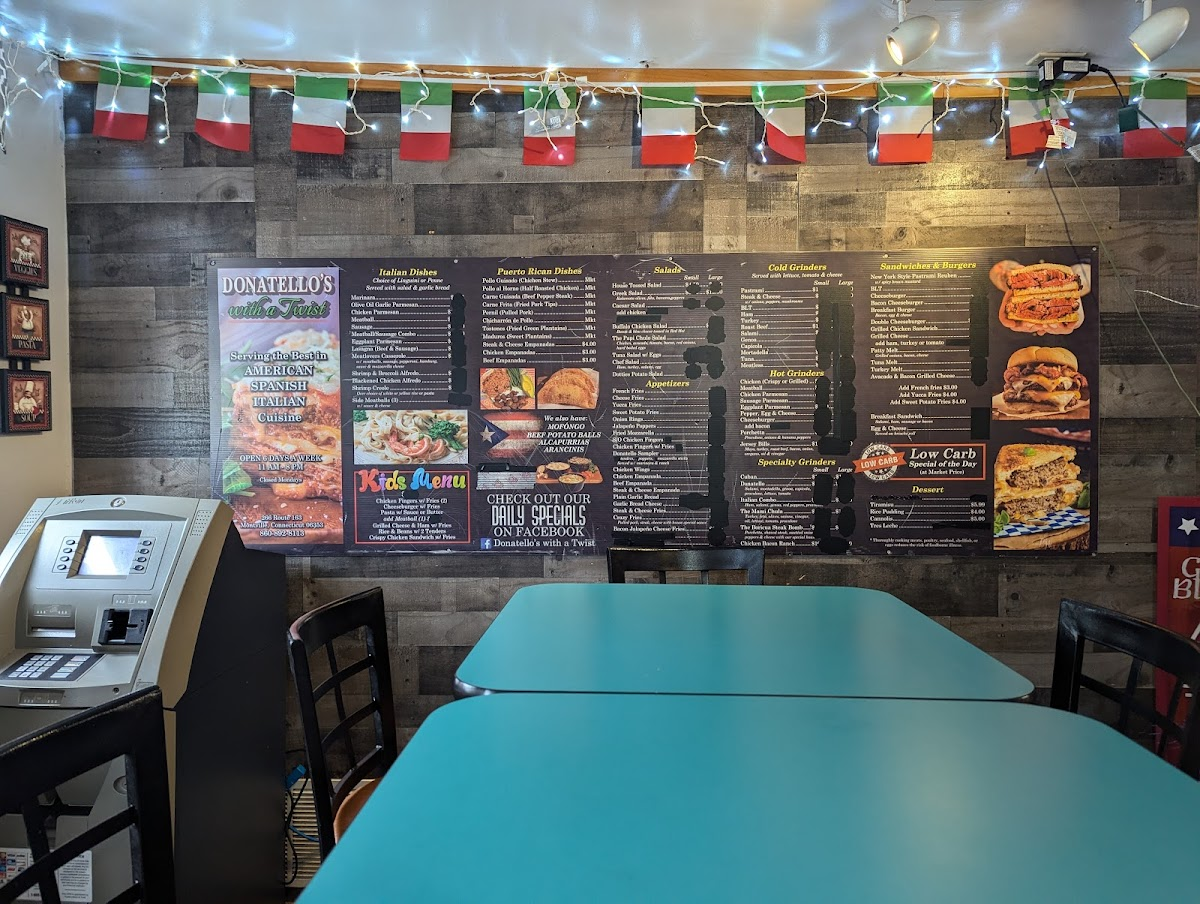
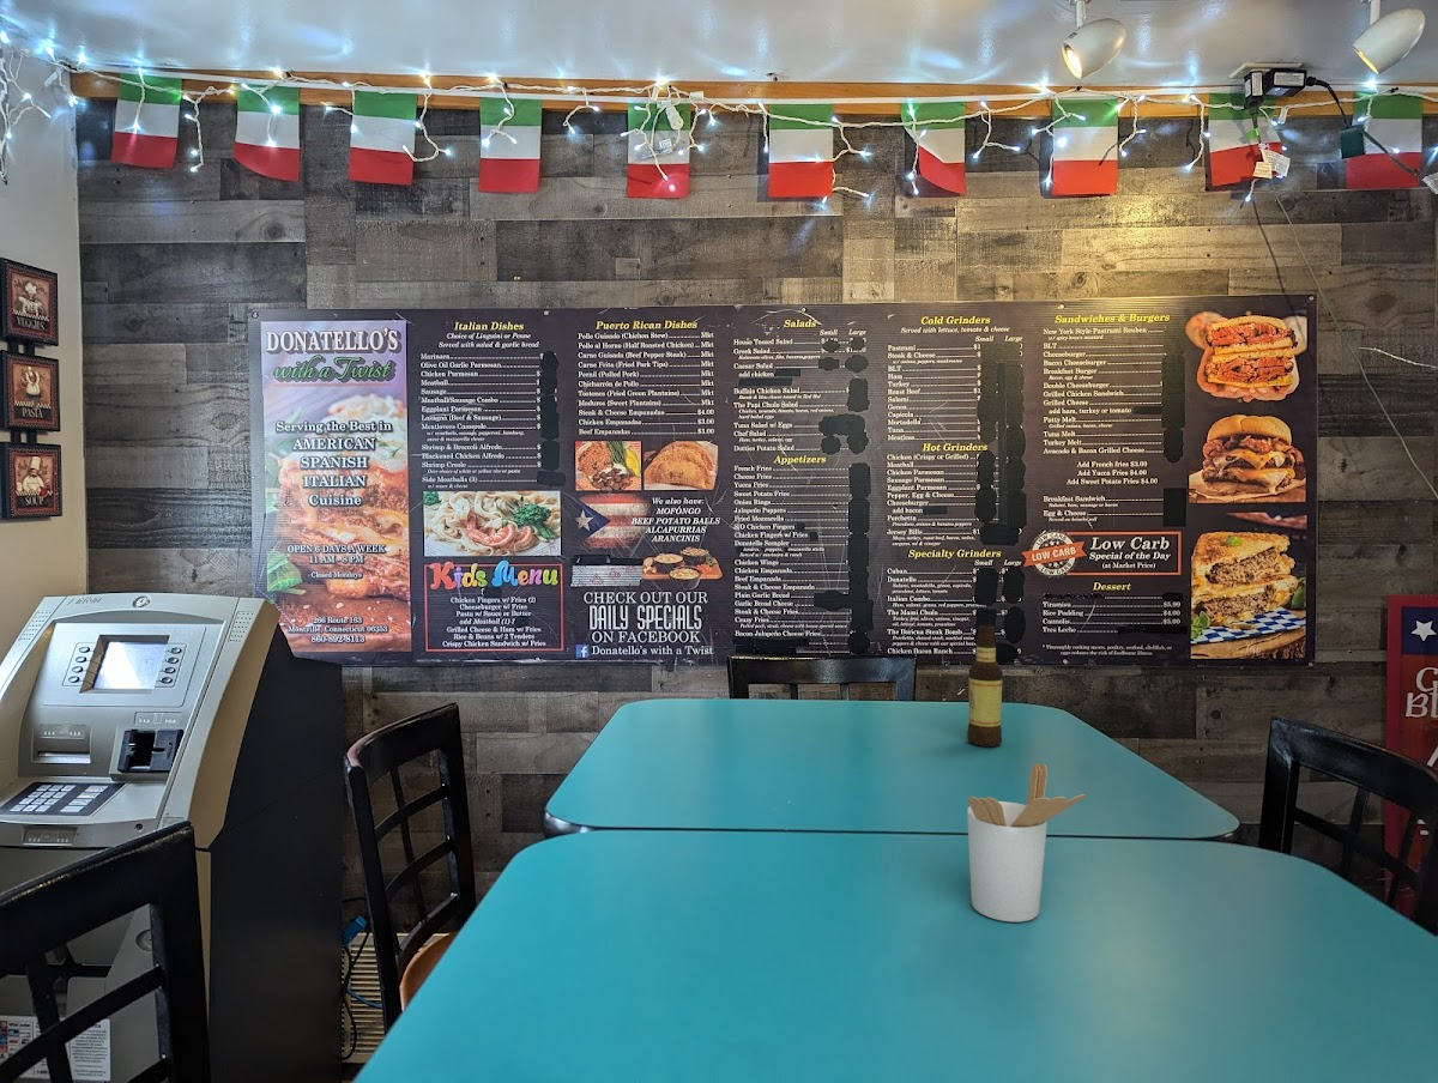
+ utensil holder (1021, 845)
+ bottle (985, 684)
